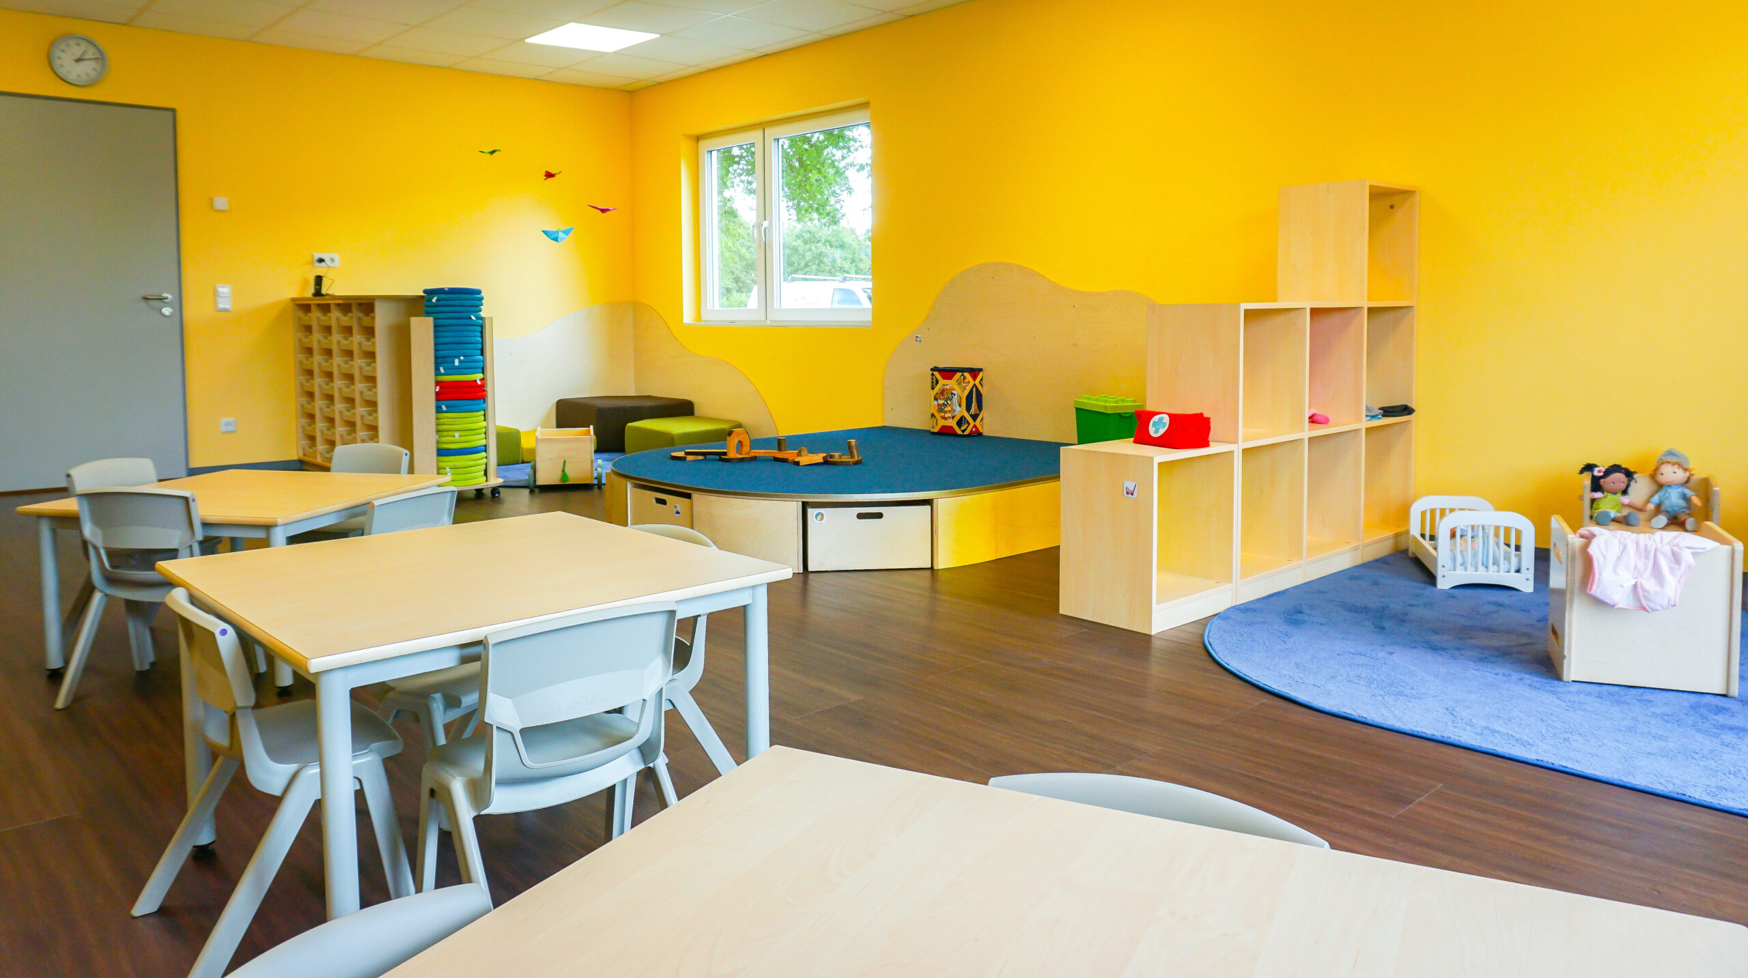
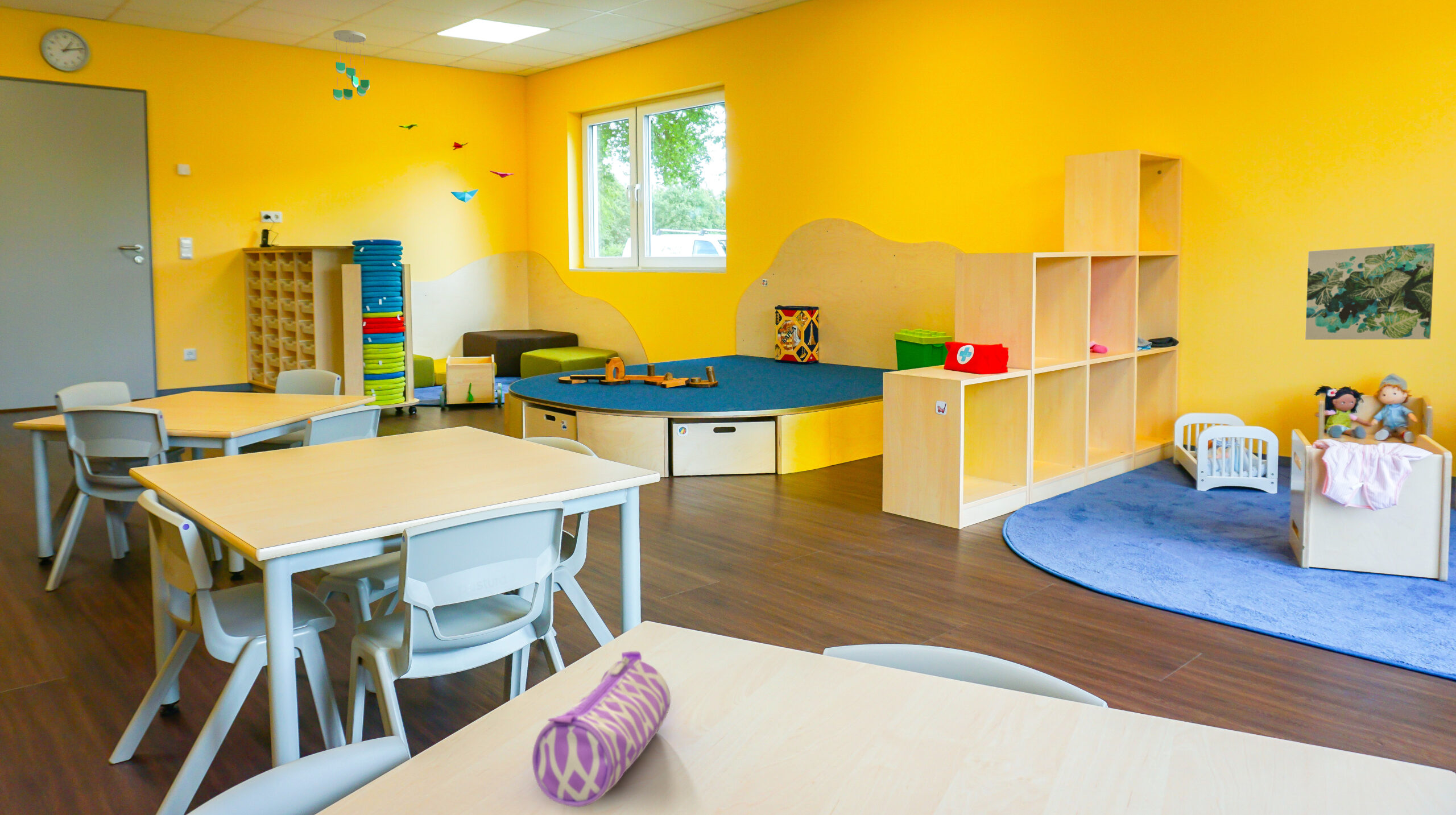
+ ceiling mobile (350, 68)
+ wall art (1367, 293)
+ pencil case (607, 723)
